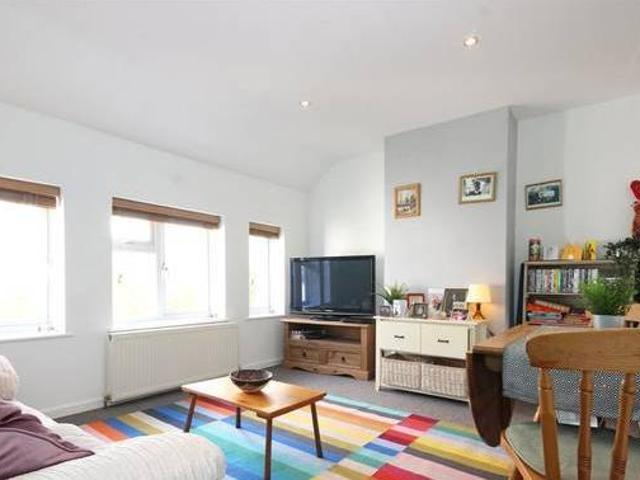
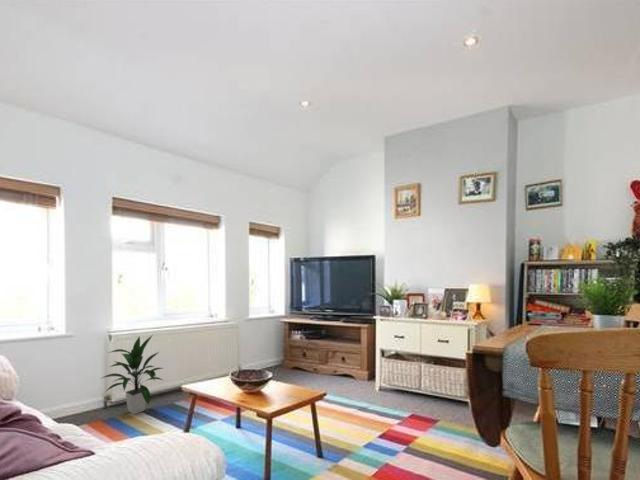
+ indoor plant (135, 375)
